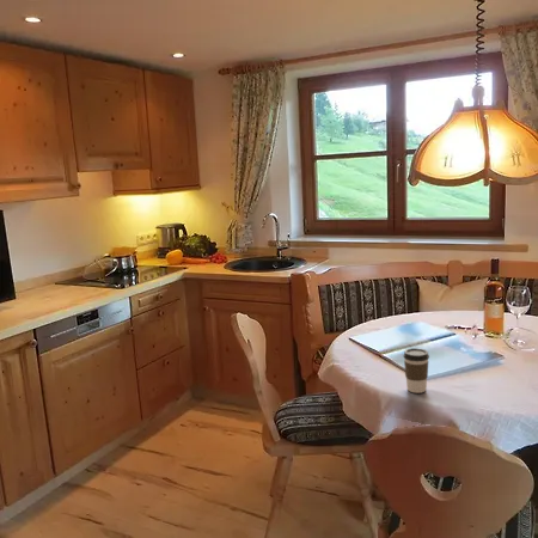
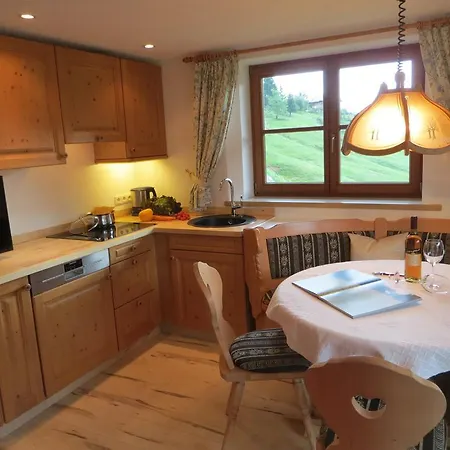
- coffee cup (416, 371)
